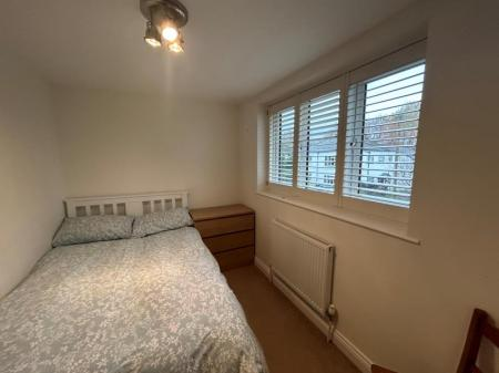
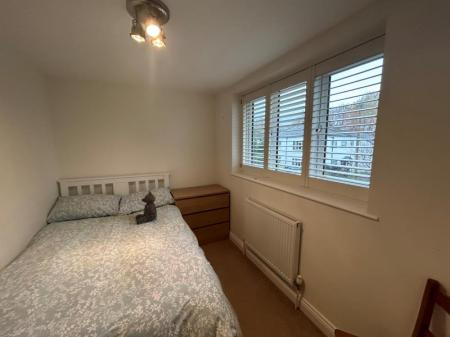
+ teddy bear (145, 205)
